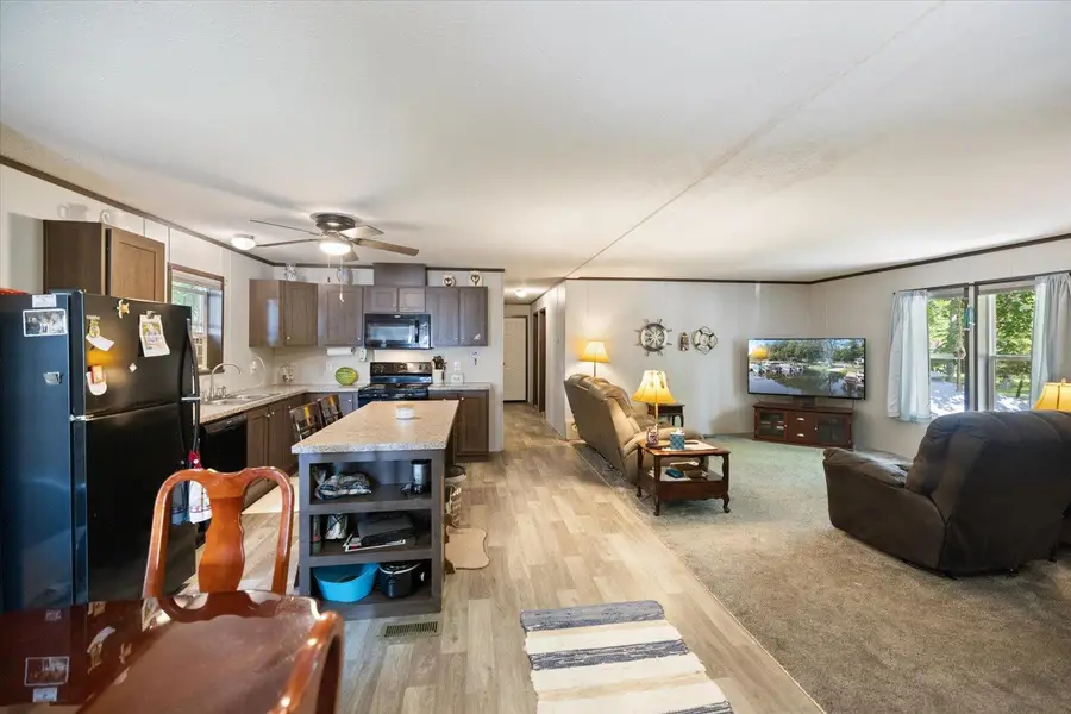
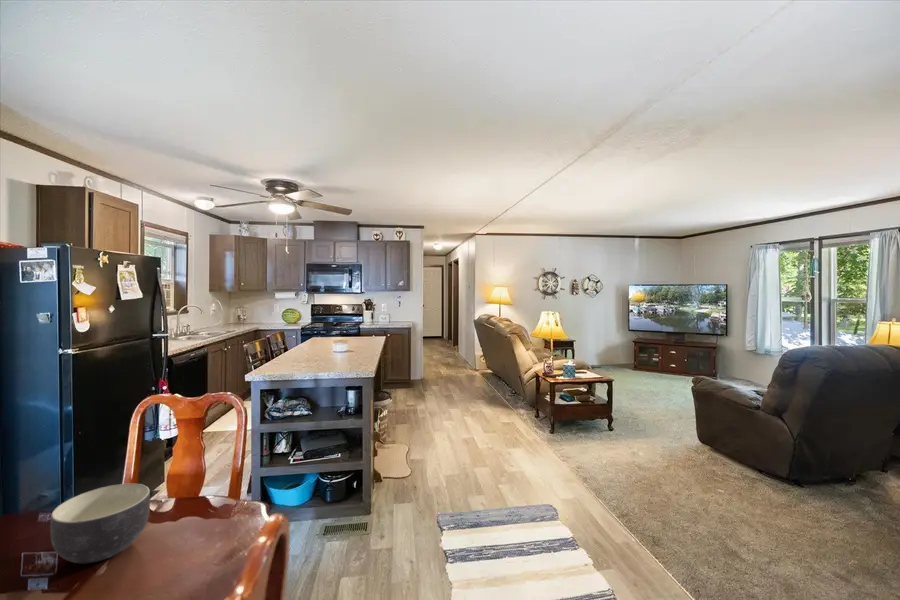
+ bowl (103, 525)
